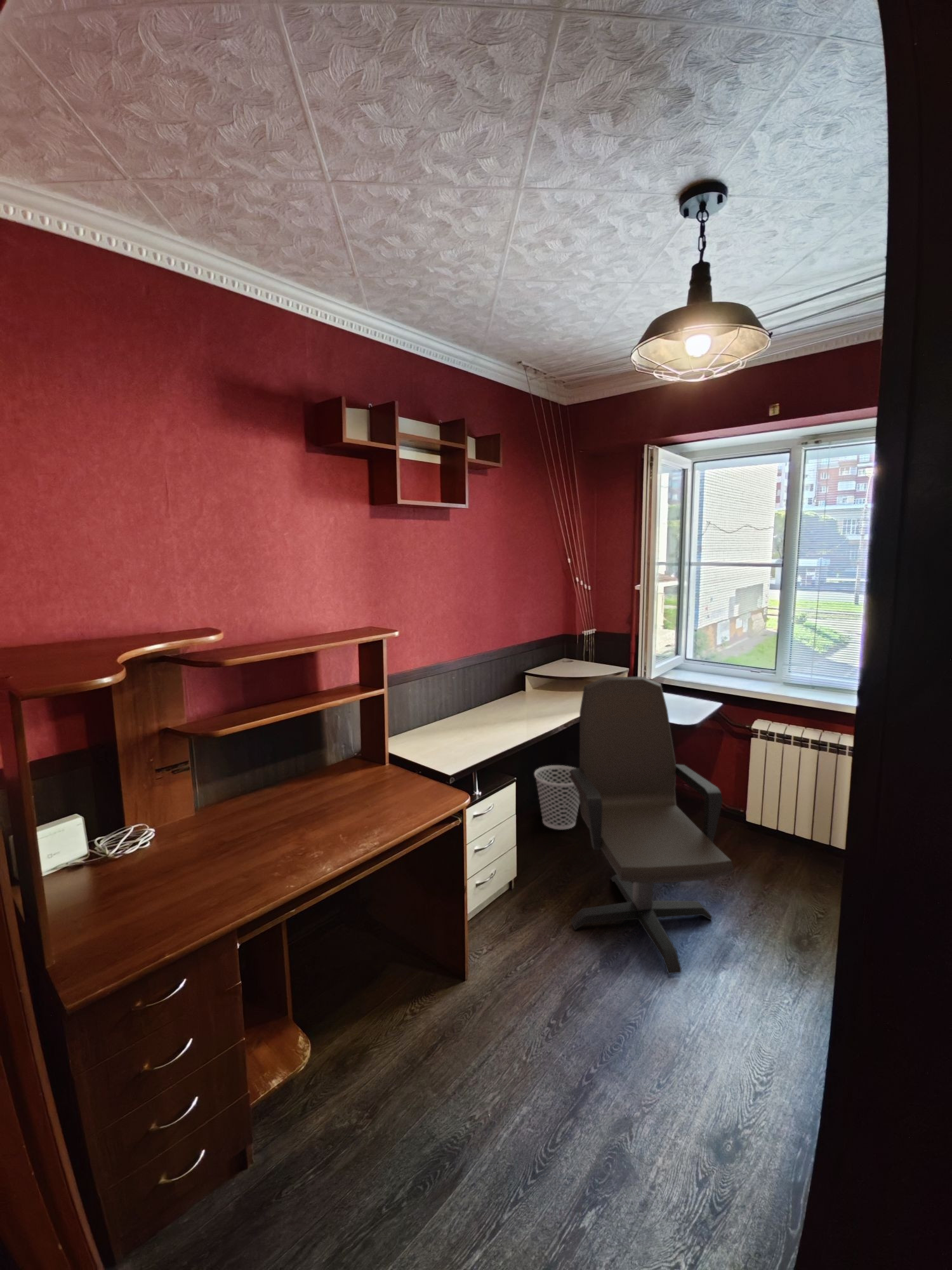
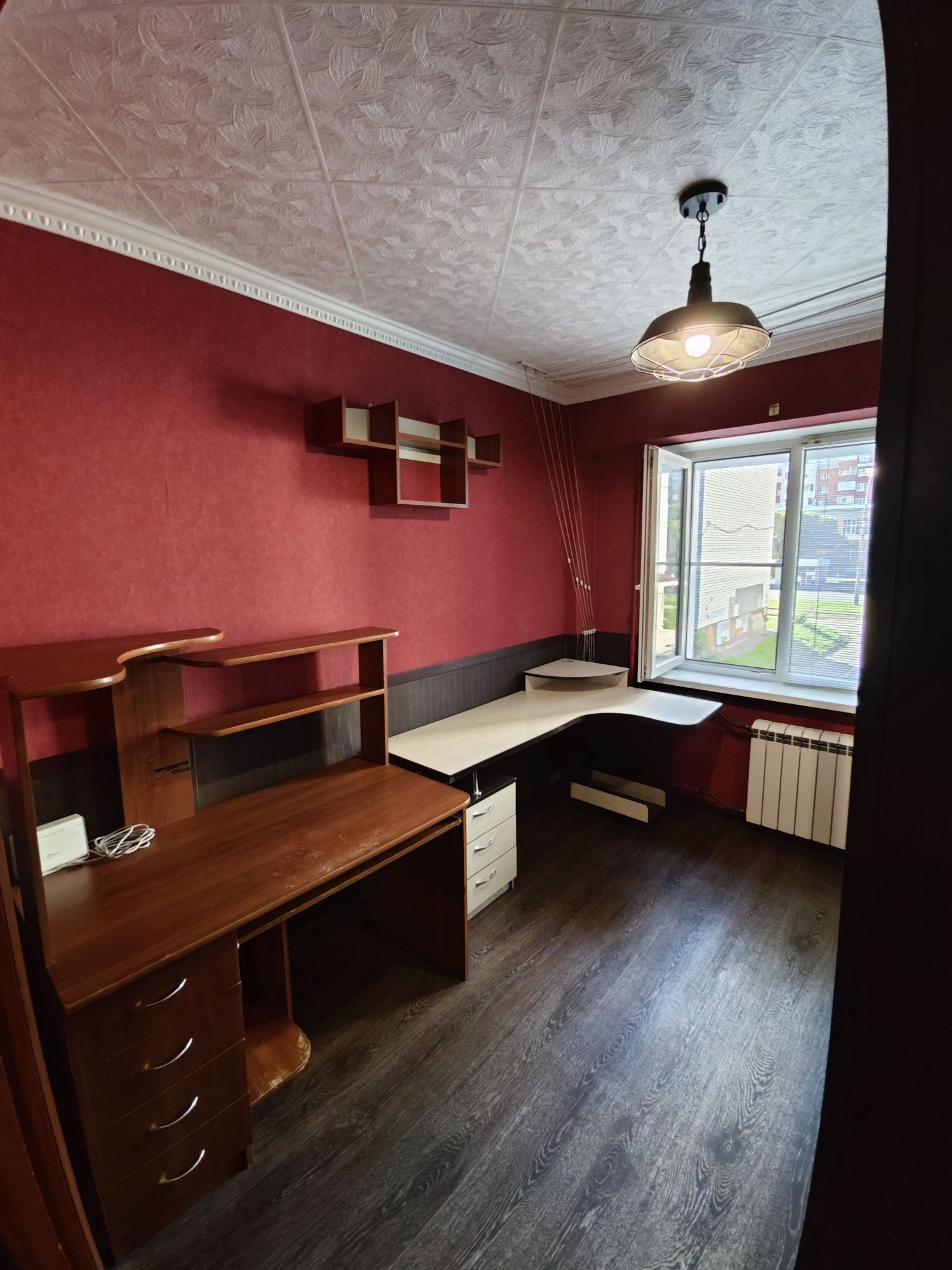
- office chair (645, 809)
- wastebasket (559, 798)
